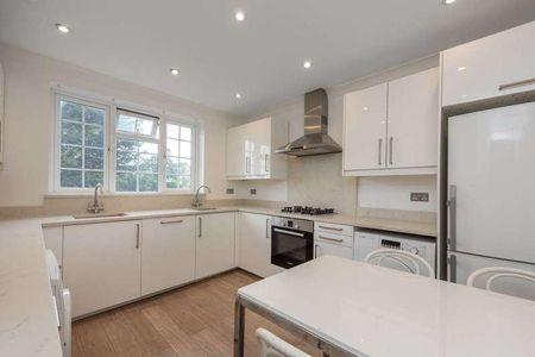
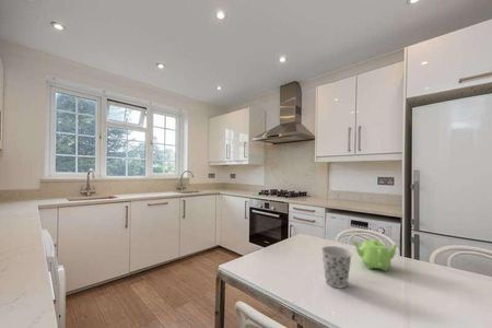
+ teapot (374, 253)
+ cup (336, 267)
